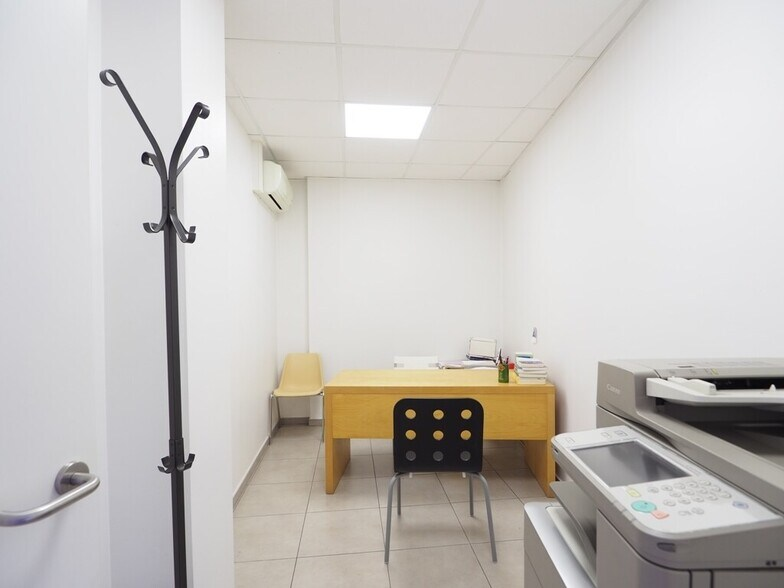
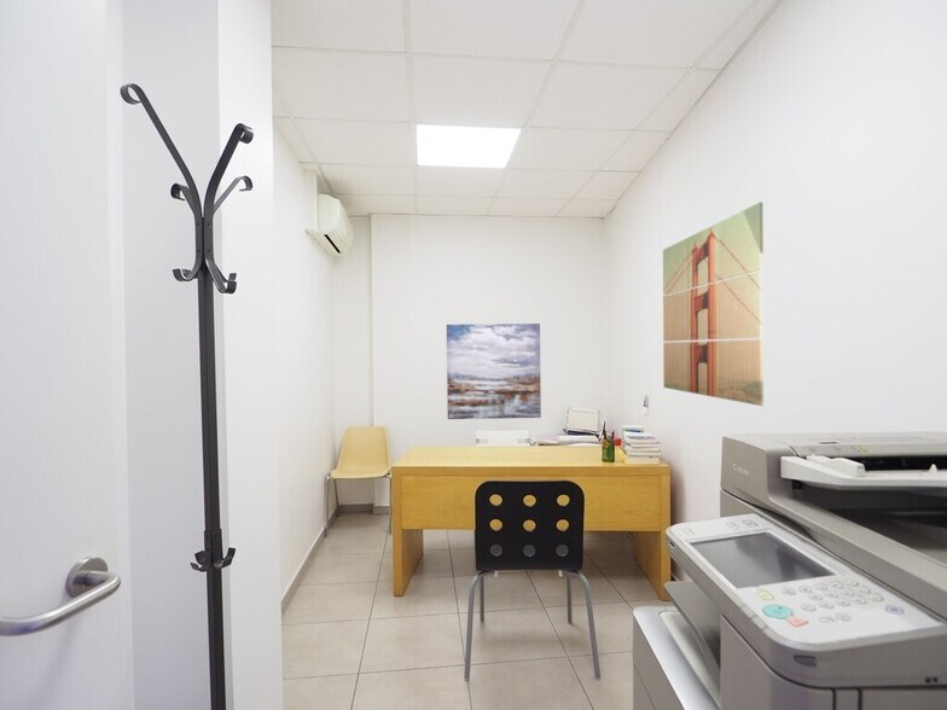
+ wall art (703, 313)
+ wall art (493, 371)
